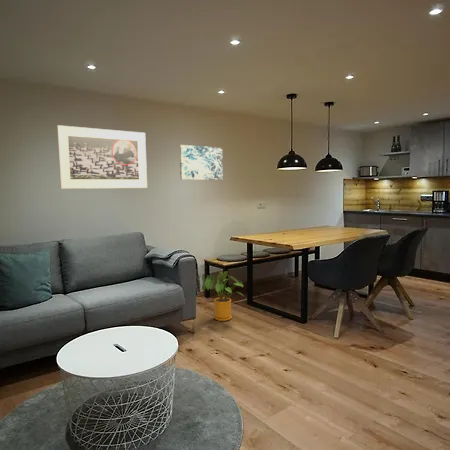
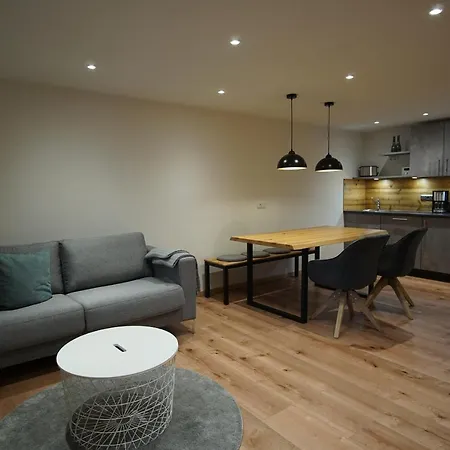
- wall art (201, 163)
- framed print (105, 159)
- house plant (221, 295)
